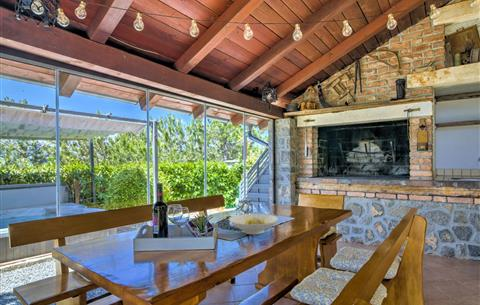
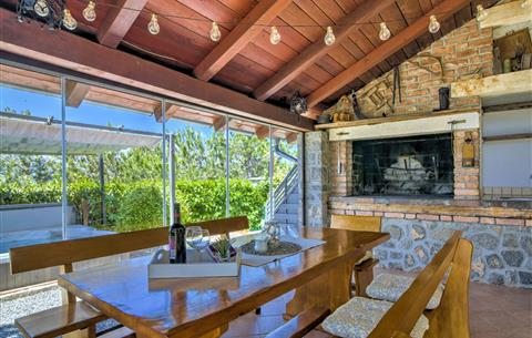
- bowl (253, 224)
